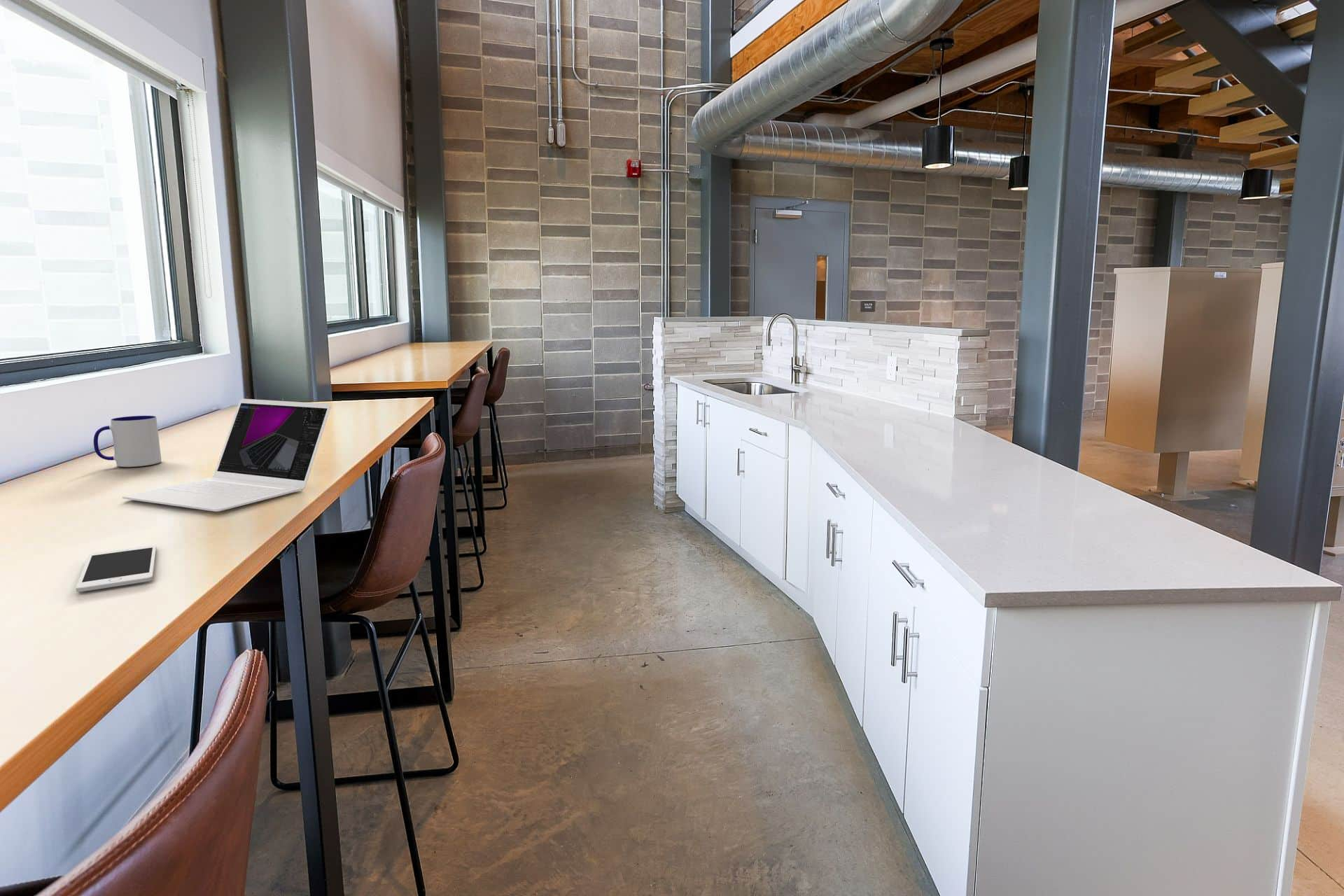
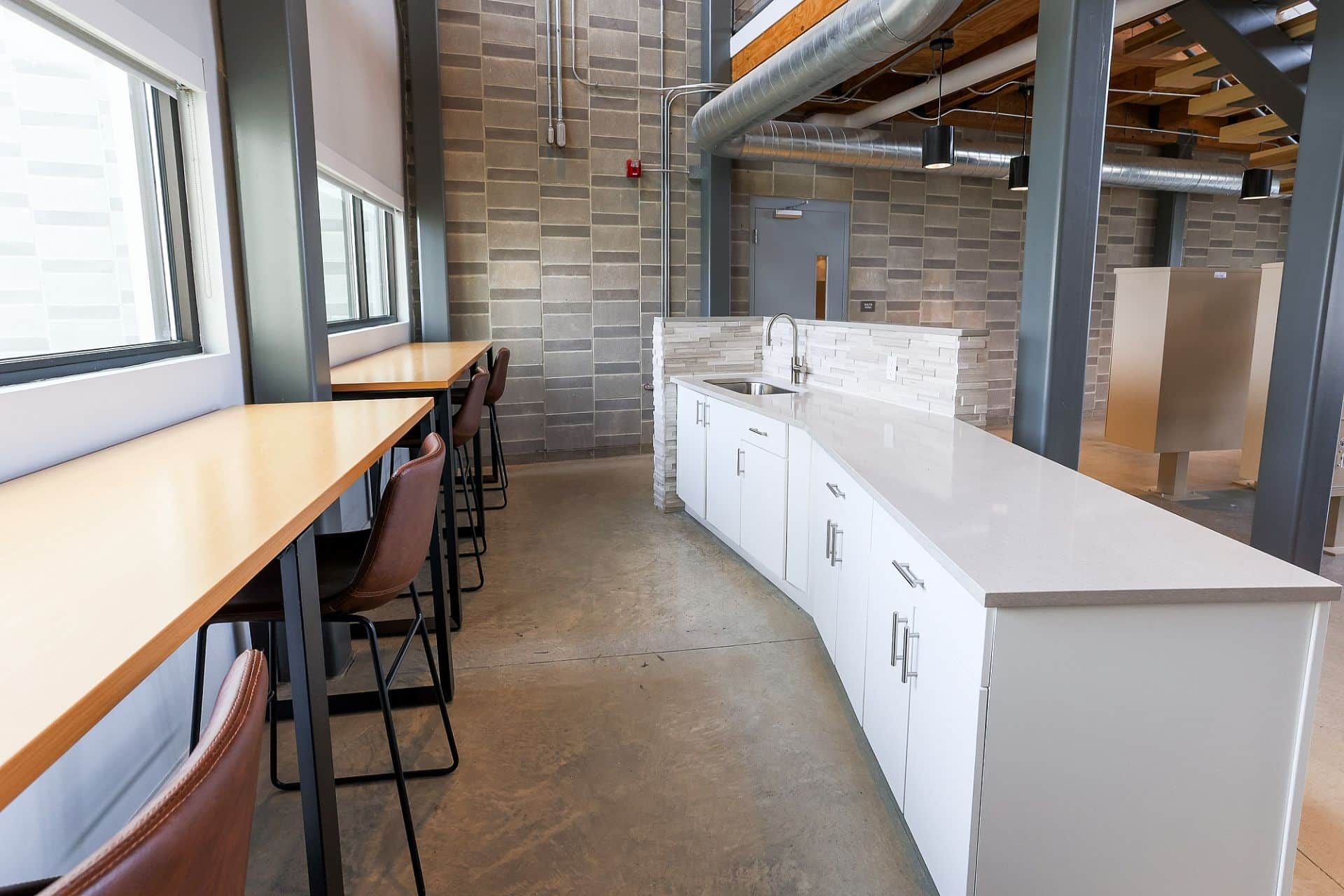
- cell phone (119, 566)
- mug (127, 441)
- laptop (230, 444)
